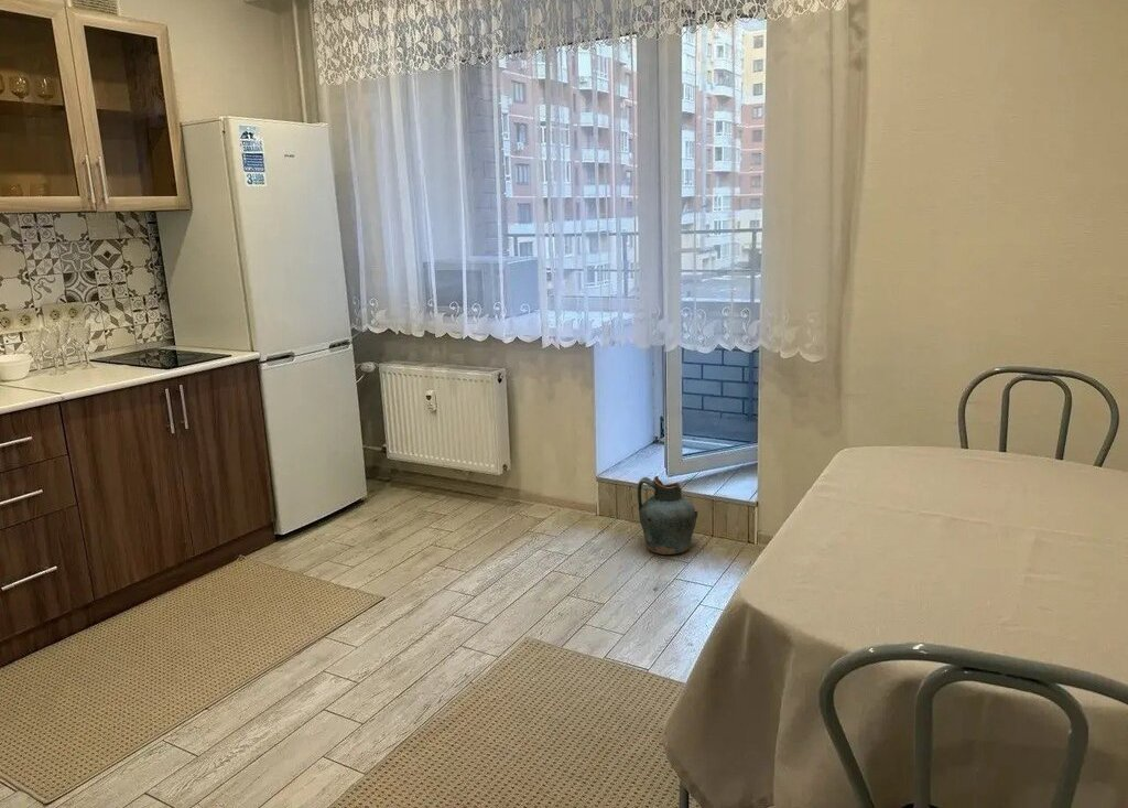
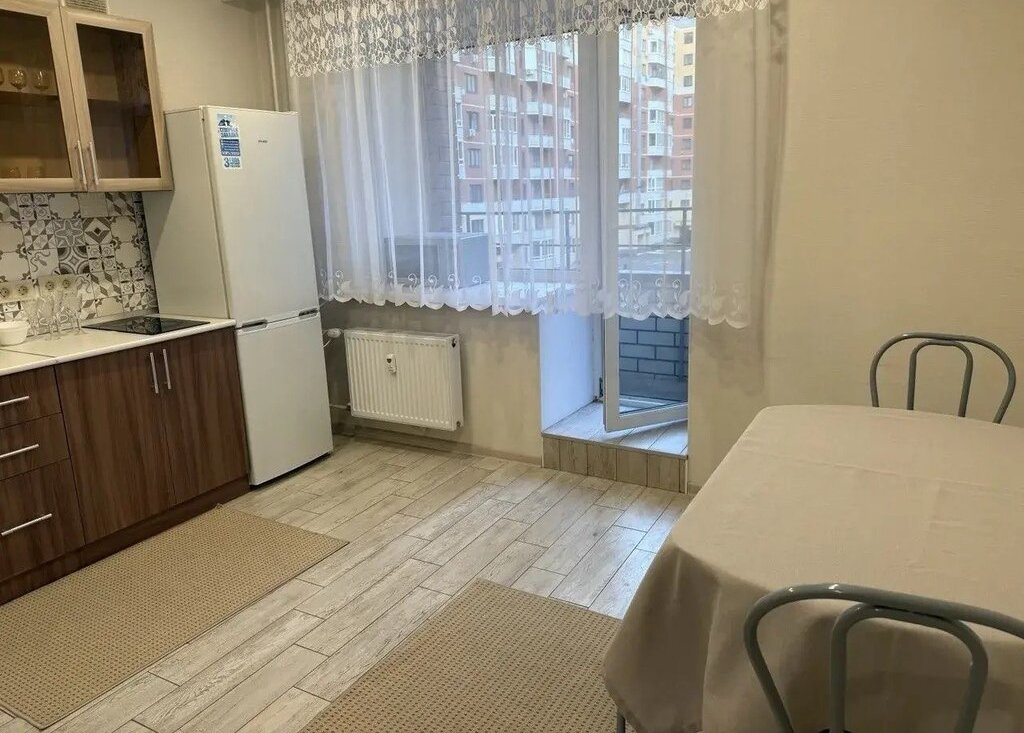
- ceramic jug (668, 513)
